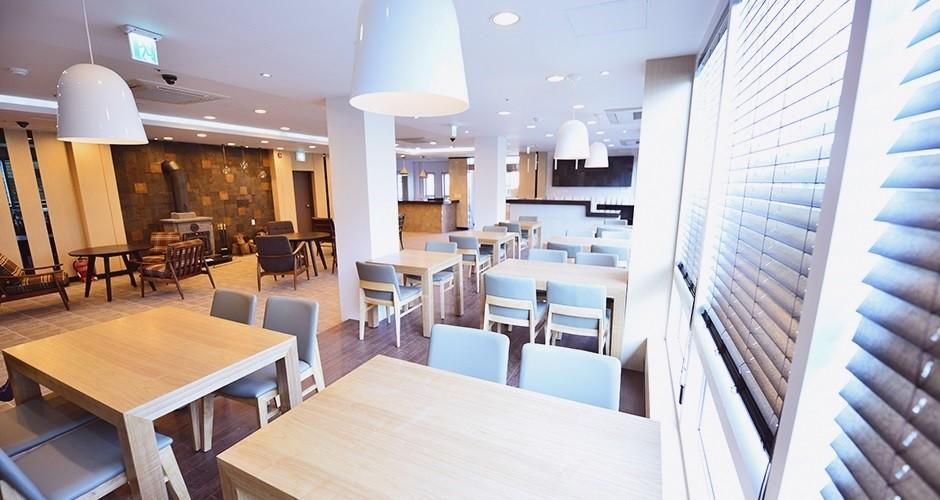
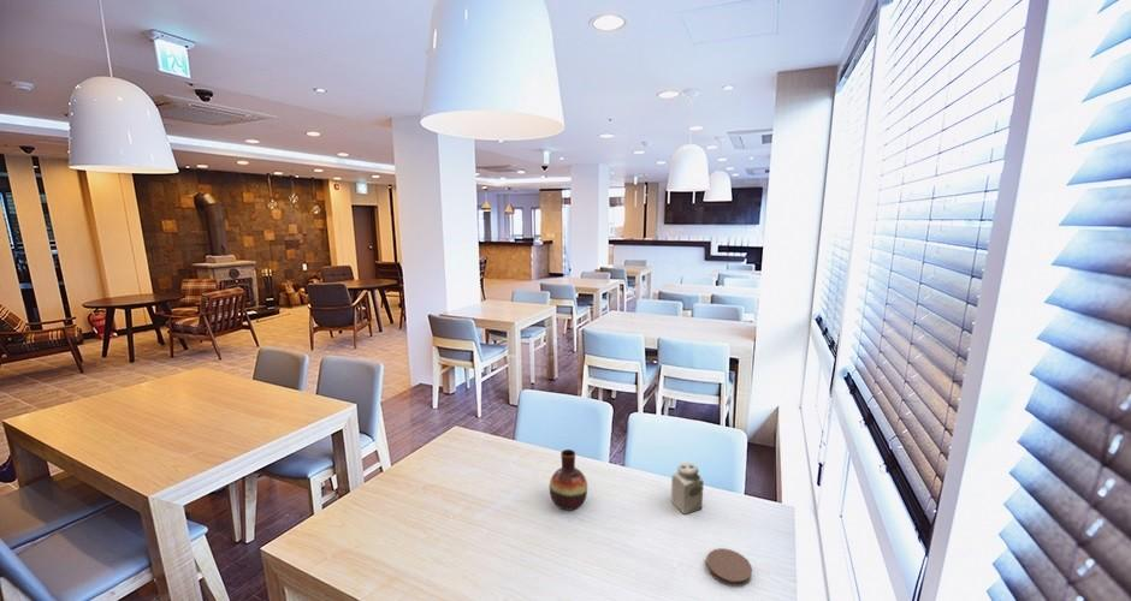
+ salt shaker (687, 486)
+ coaster (728, 566)
+ vase (568, 477)
